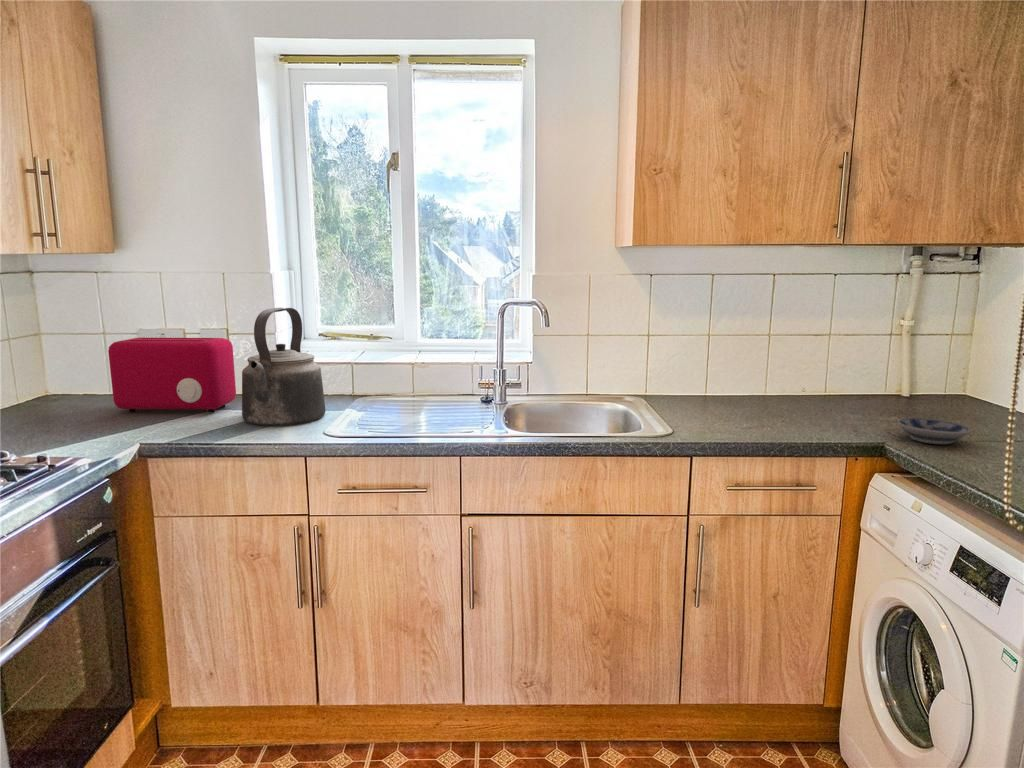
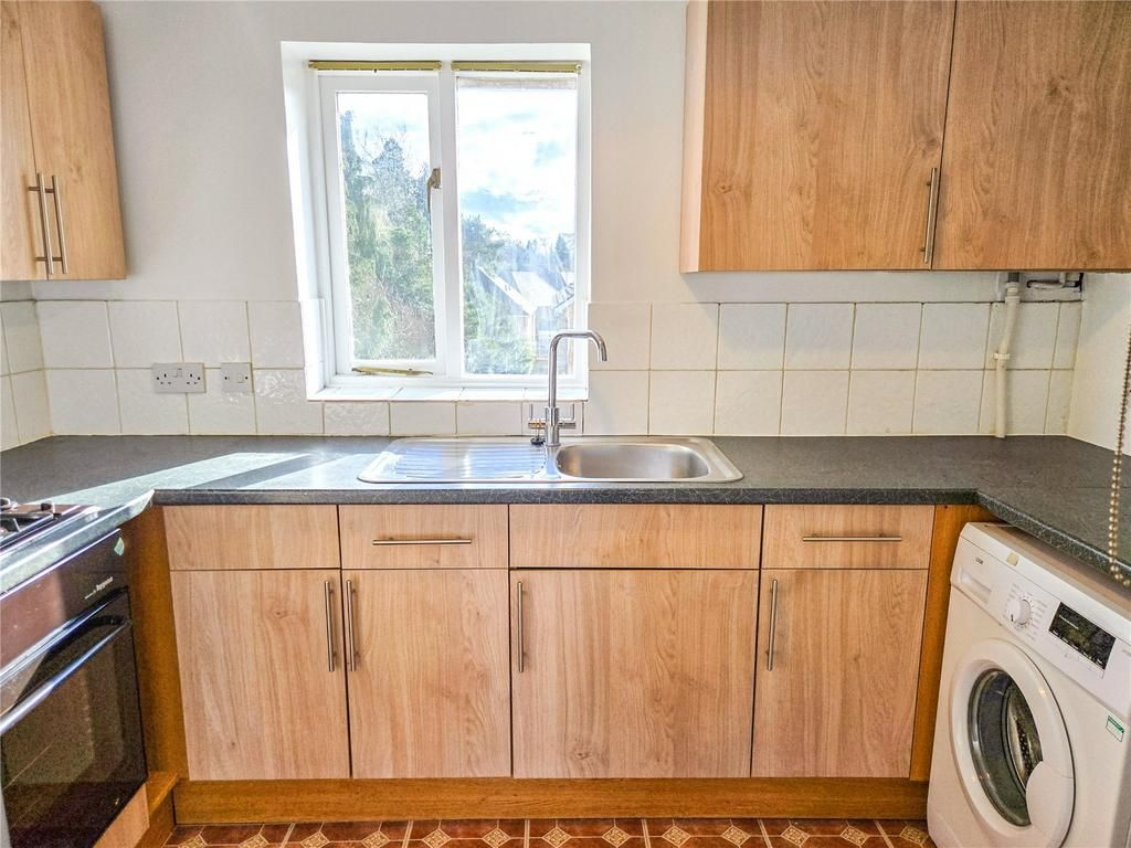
- bowl (932, 432)
- kettle (278, 364)
- toaster (173, 375)
